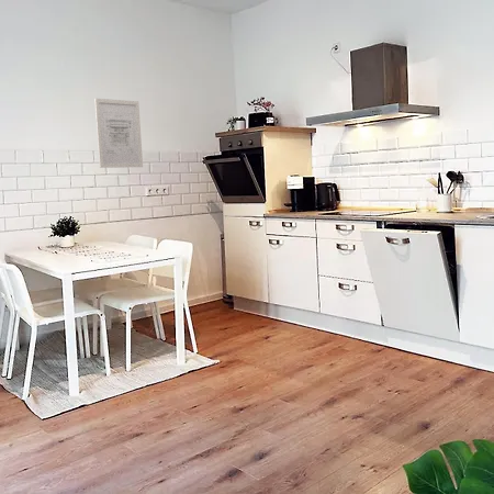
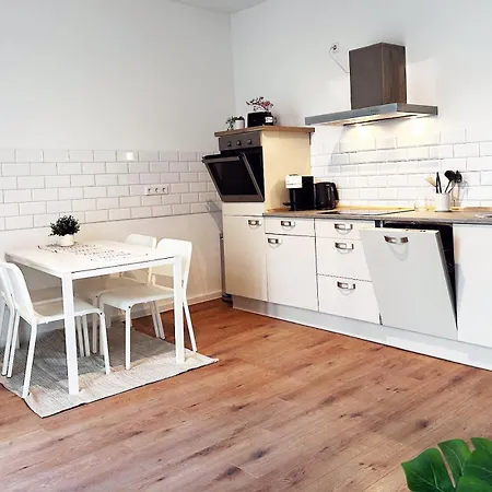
- wall art (119, 133)
